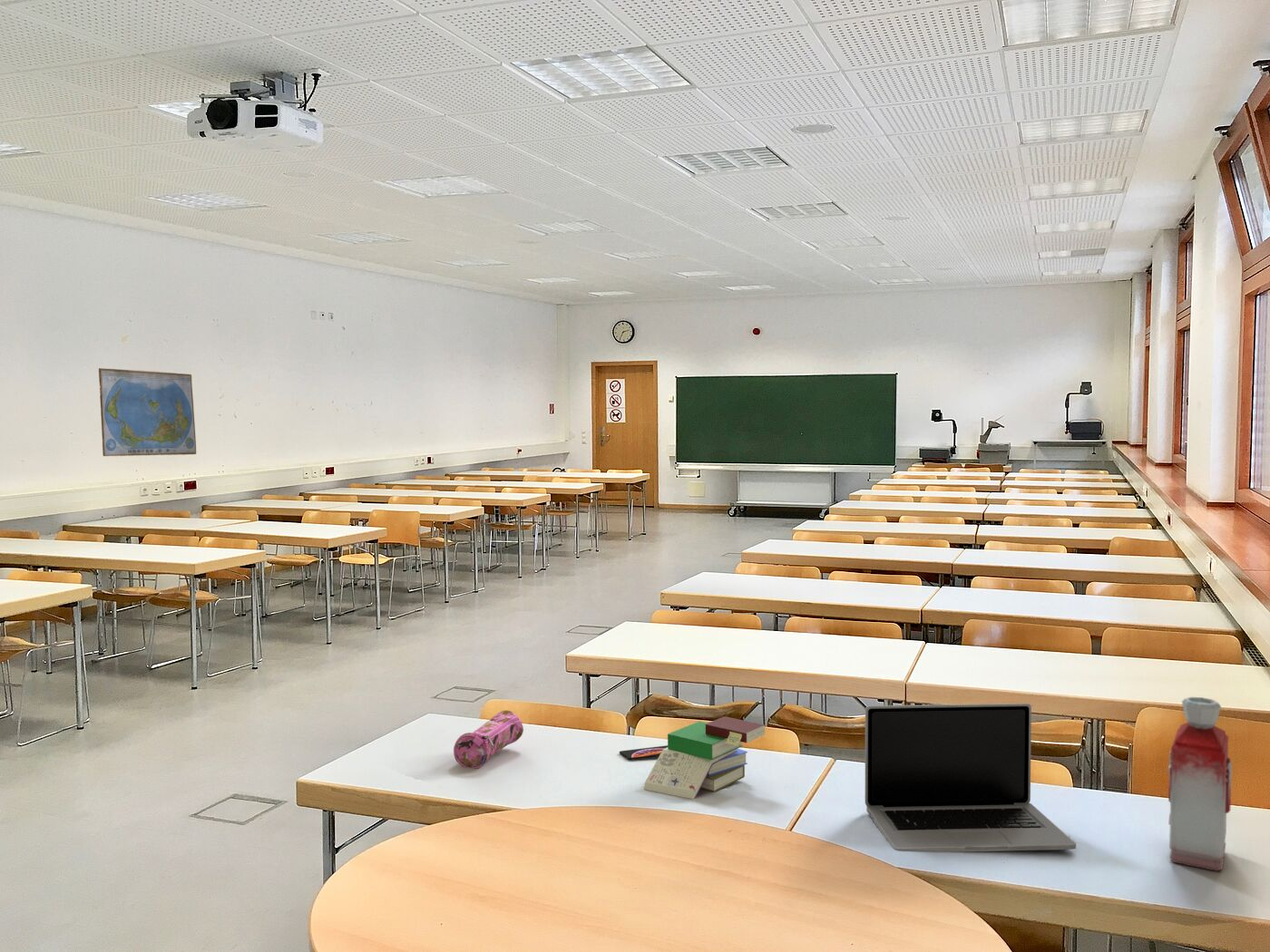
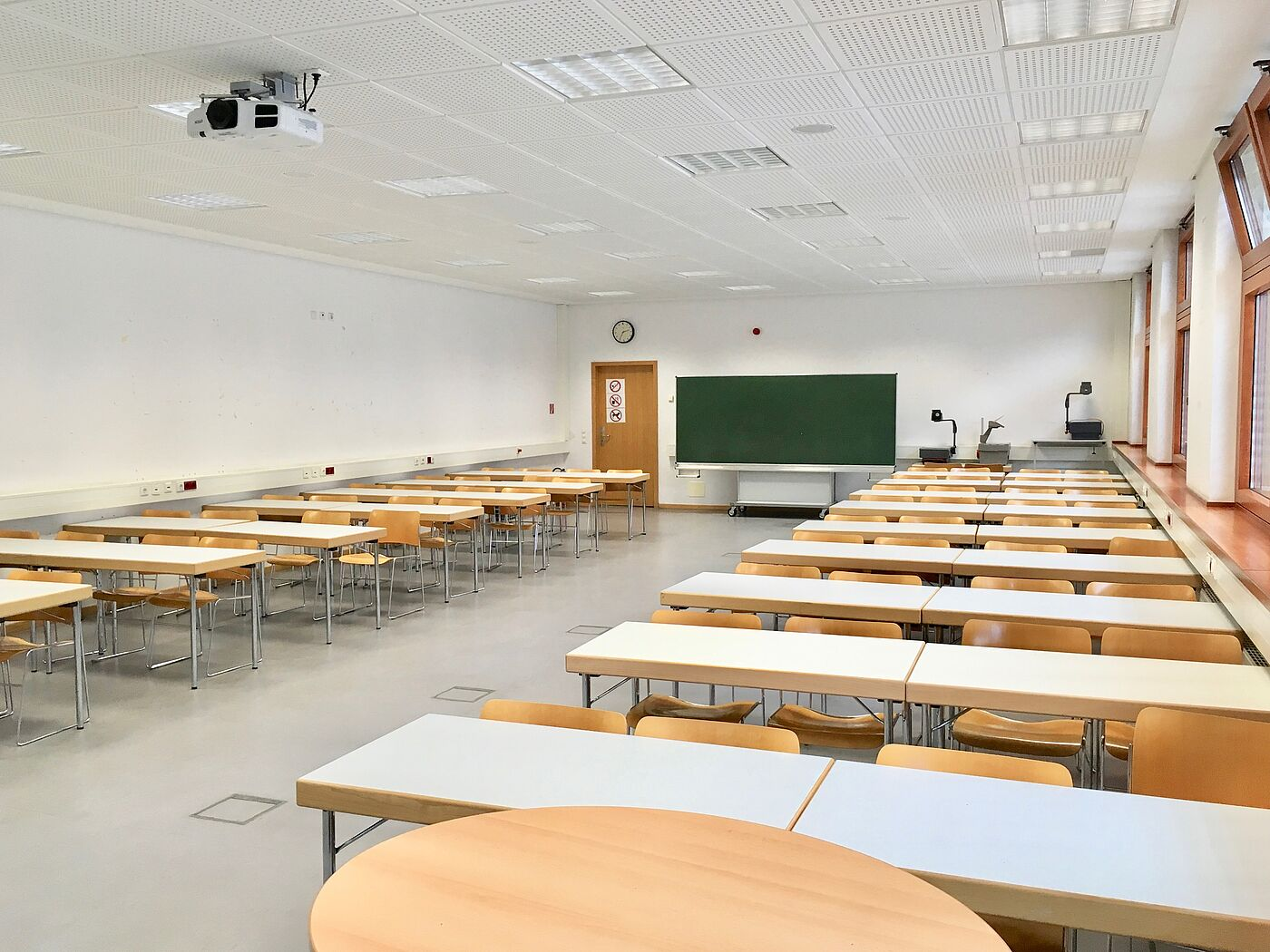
- book (705, 755)
- smartphone (651, 752)
- bottle (1199, 778)
- world map (150, 413)
- laptop (966, 775)
- pencil case (489, 738)
